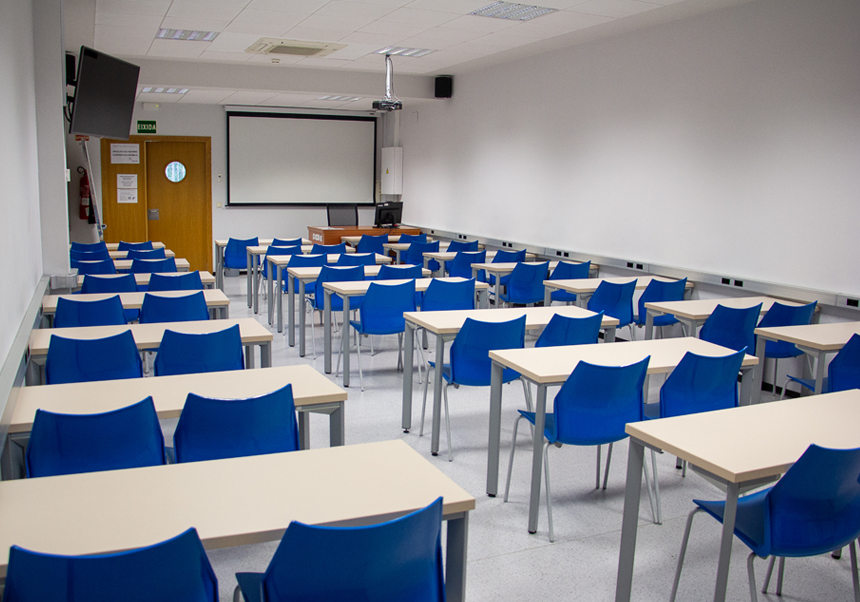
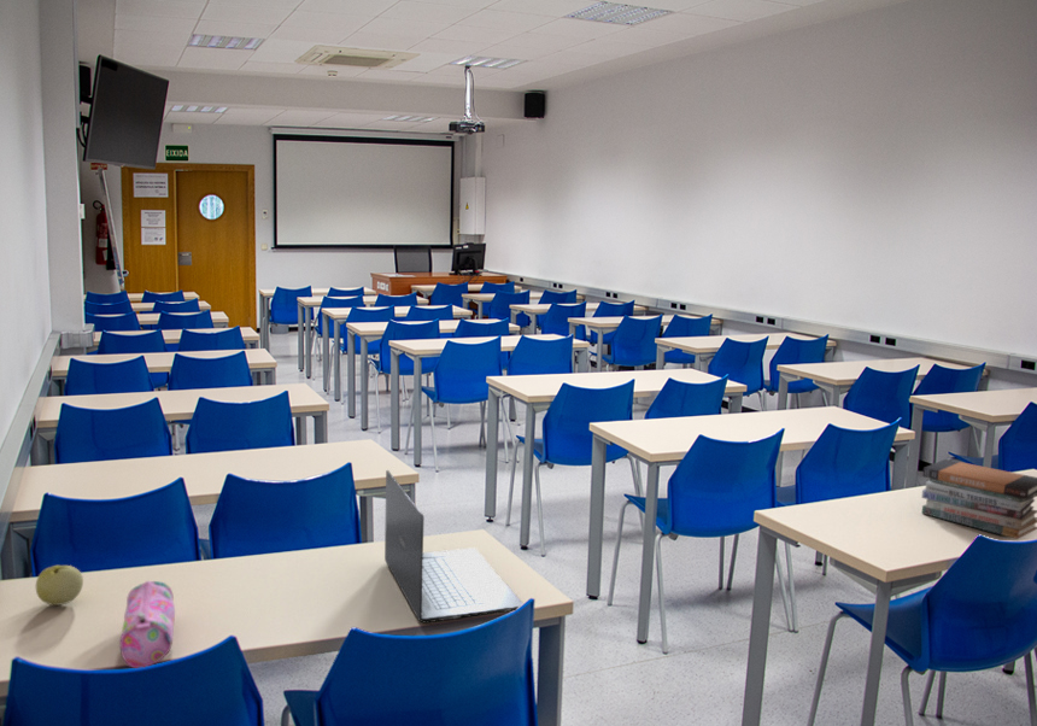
+ pencil case (148, 620)
+ laptop (451, 550)
+ apple (58, 585)
+ book stack (979, 497)
